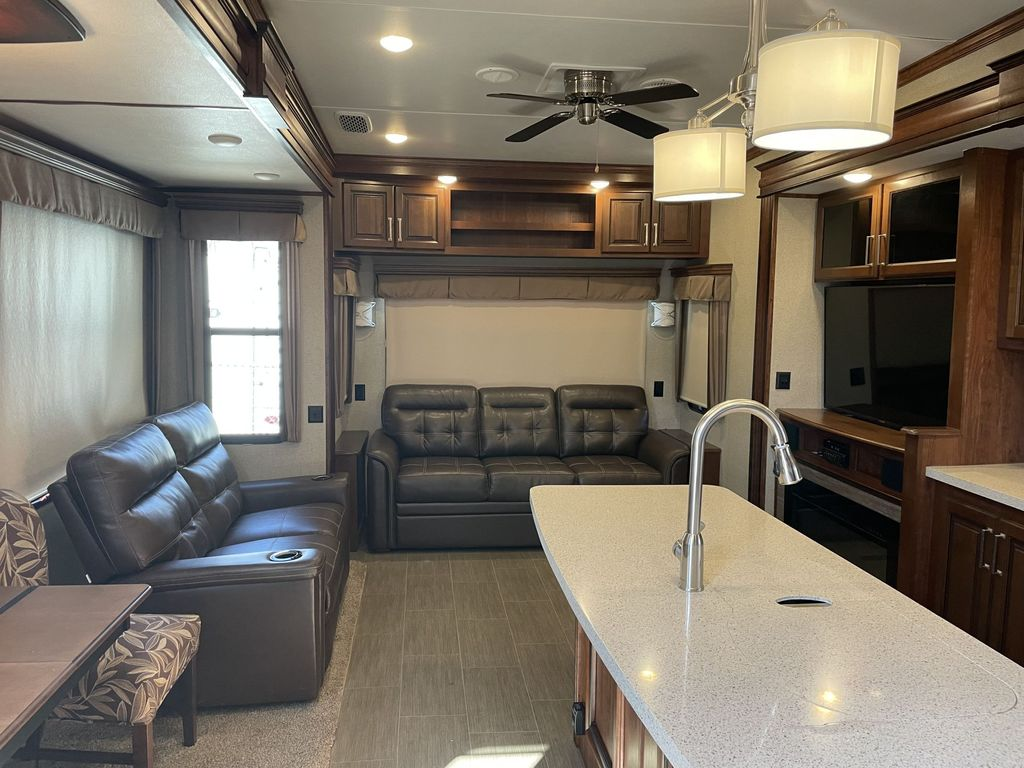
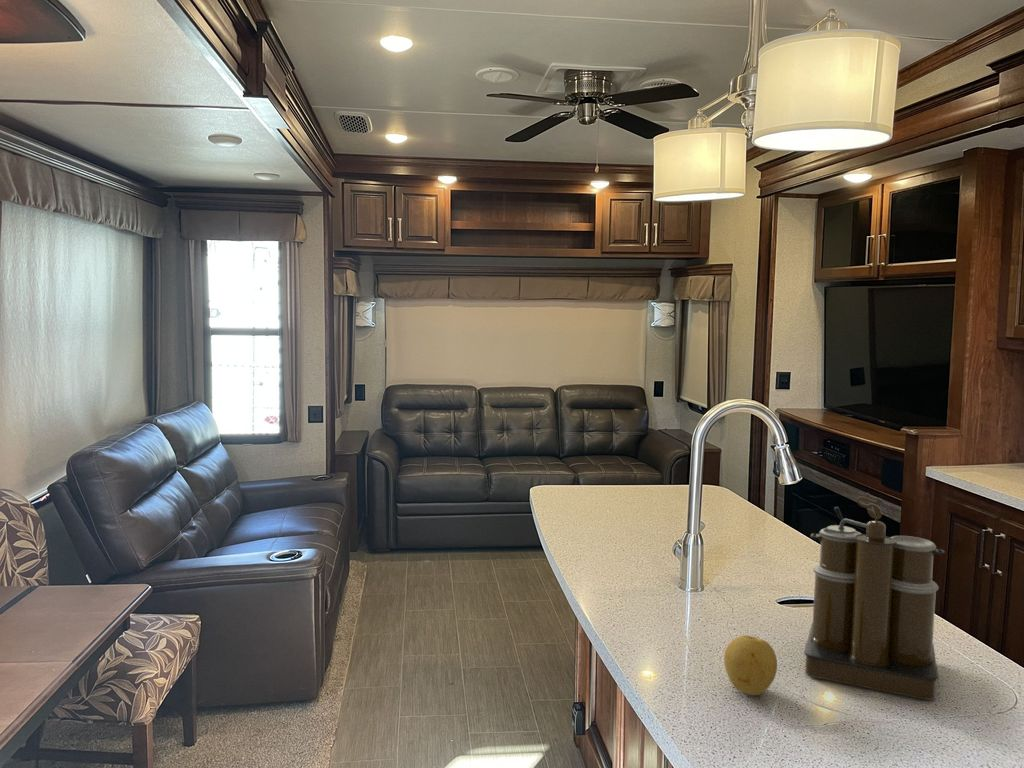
+ fruit (750, 663)
+ coffee maker (873, 578)
